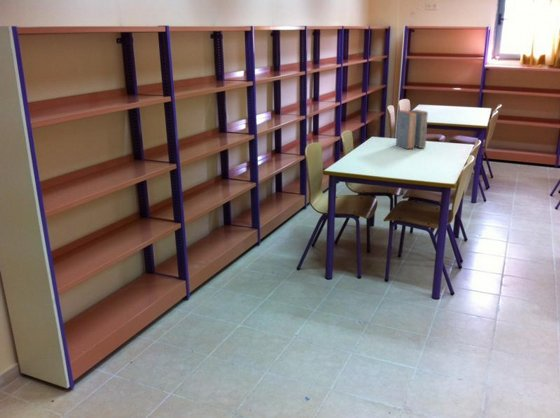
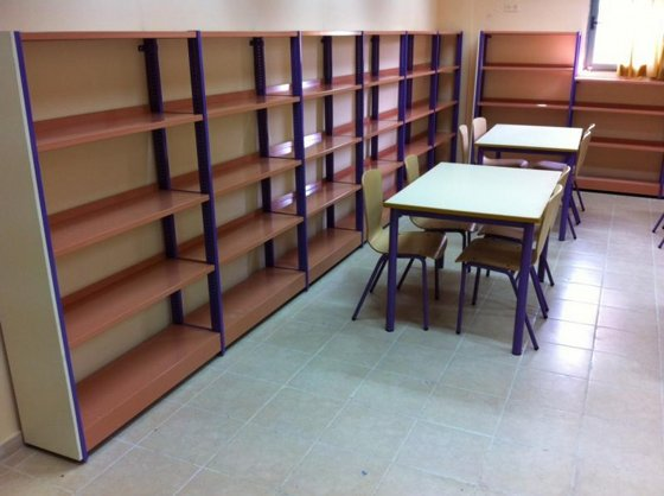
- book (411, 128)
